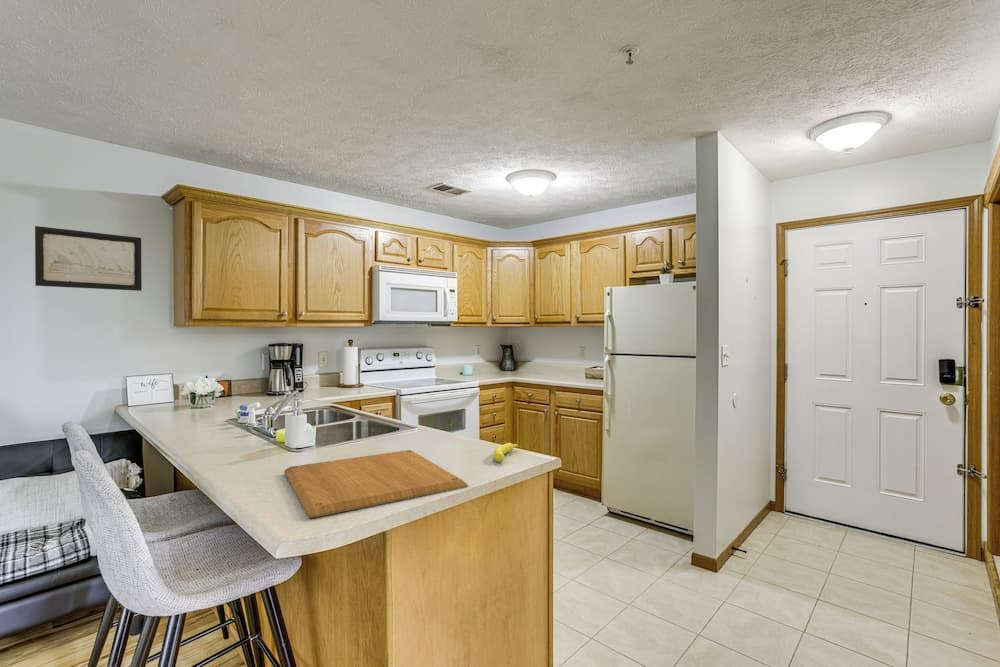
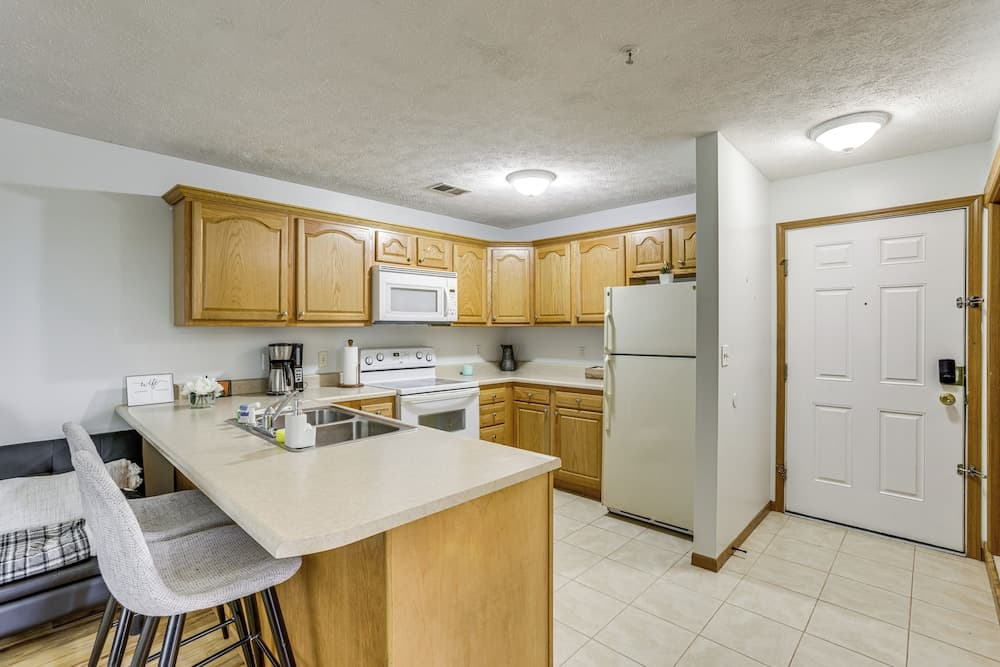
- wall art (91, 260)
- banana (504, 451)
- chopping board (371, 476)
